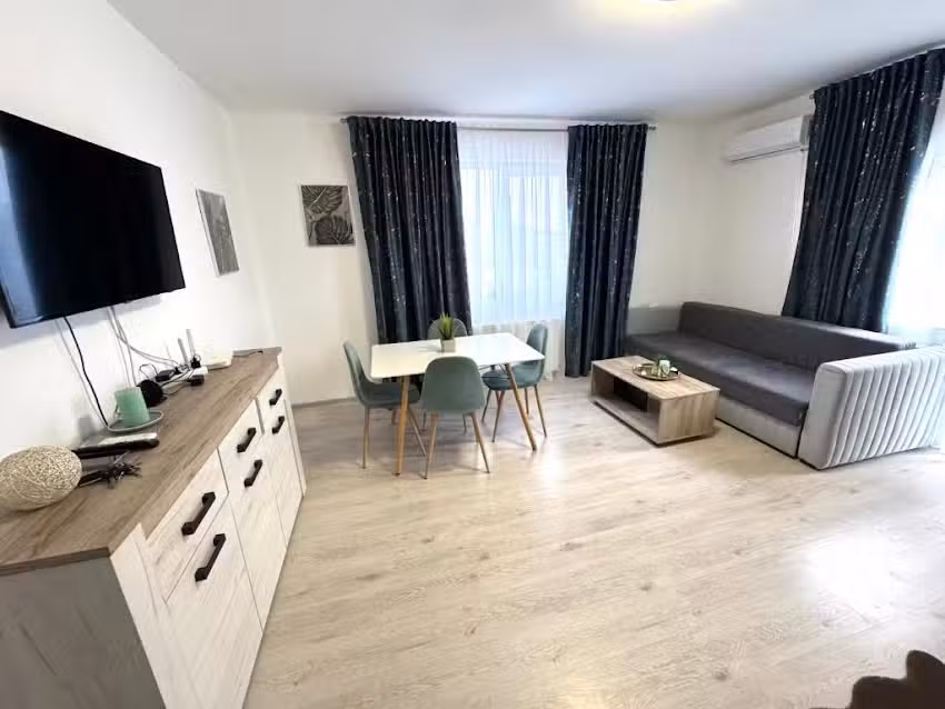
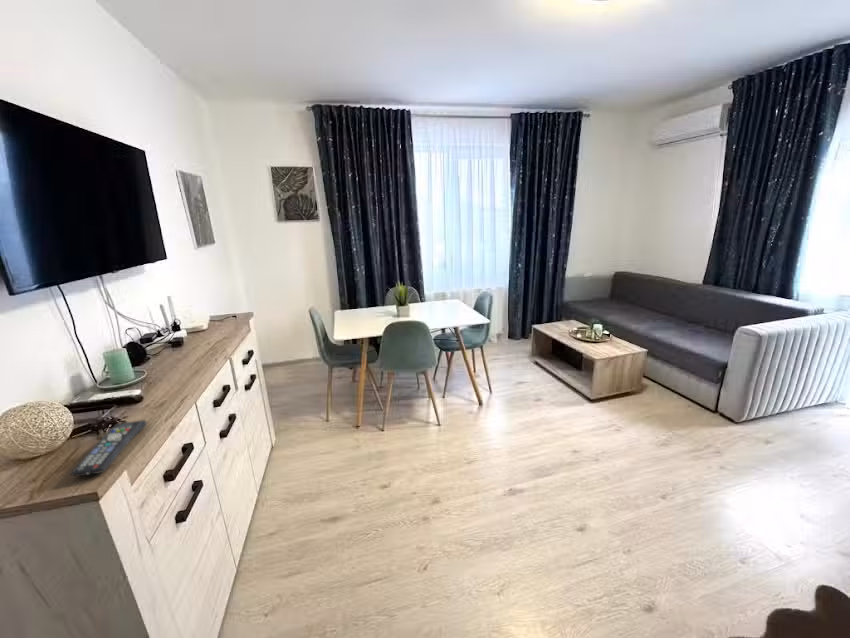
+ remote control (113, 444)
